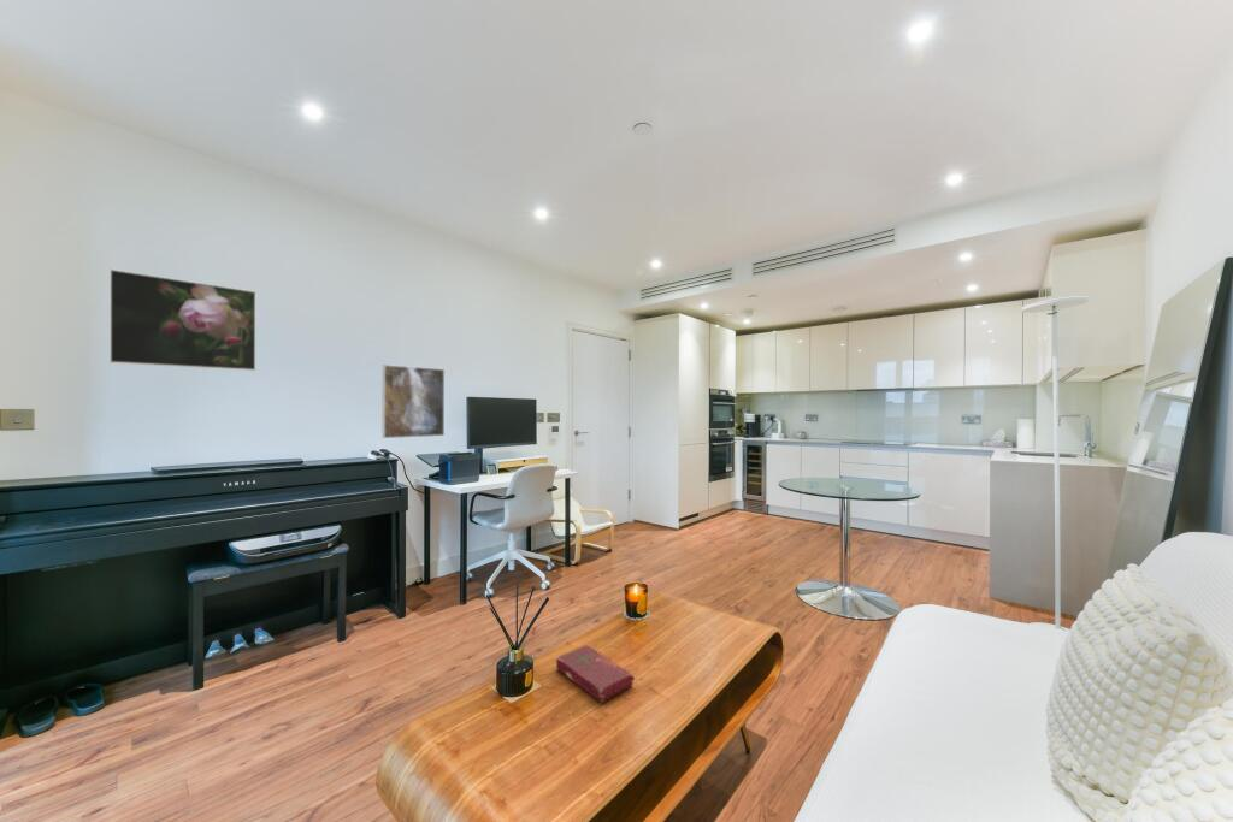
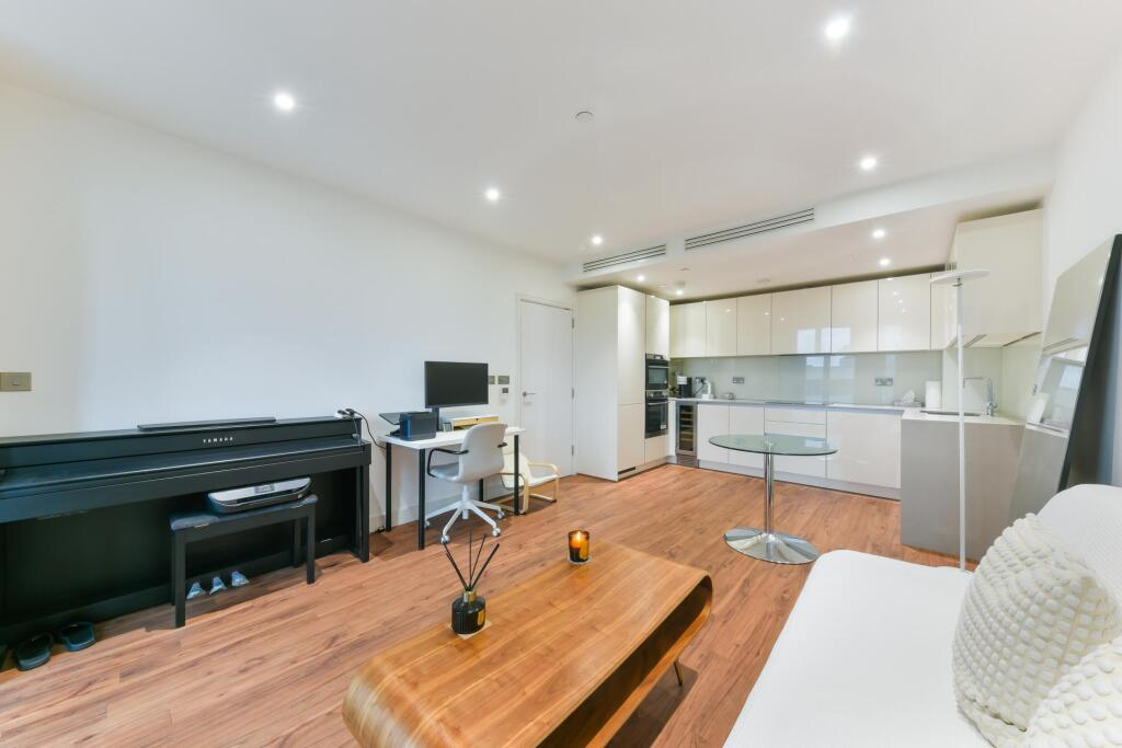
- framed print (414, 402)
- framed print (188, 324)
- book (594, 670)
